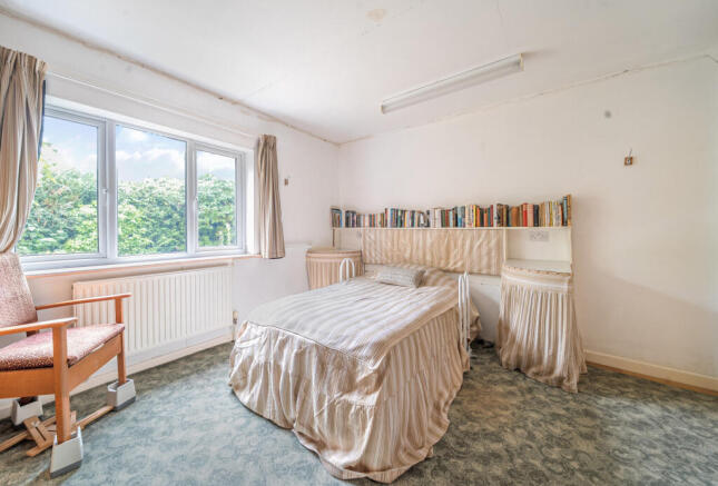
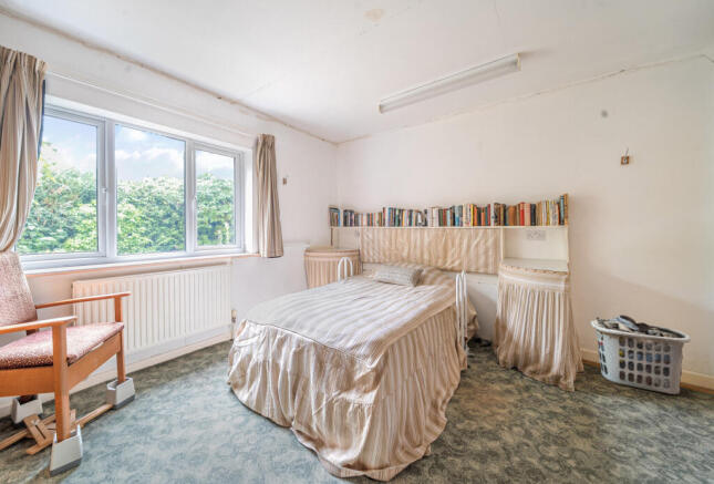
+ clothes hamper (637, 349)
